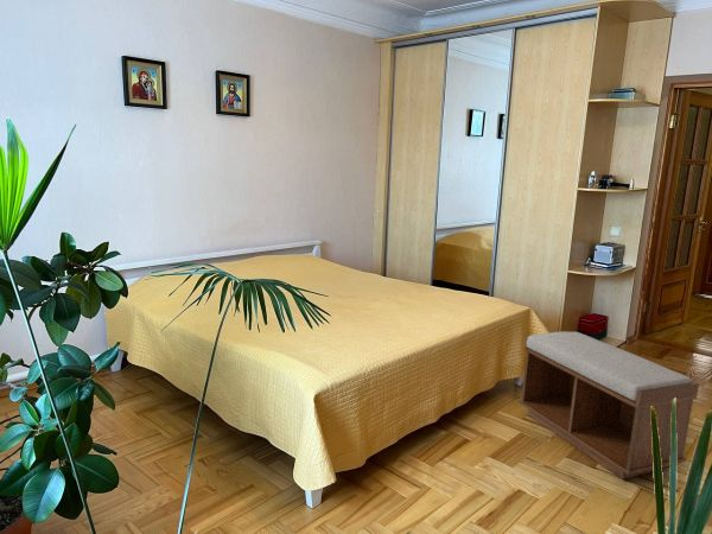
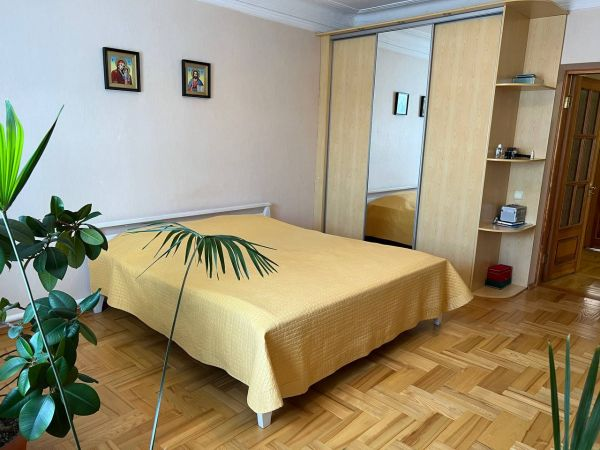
- bench (597, 396)
